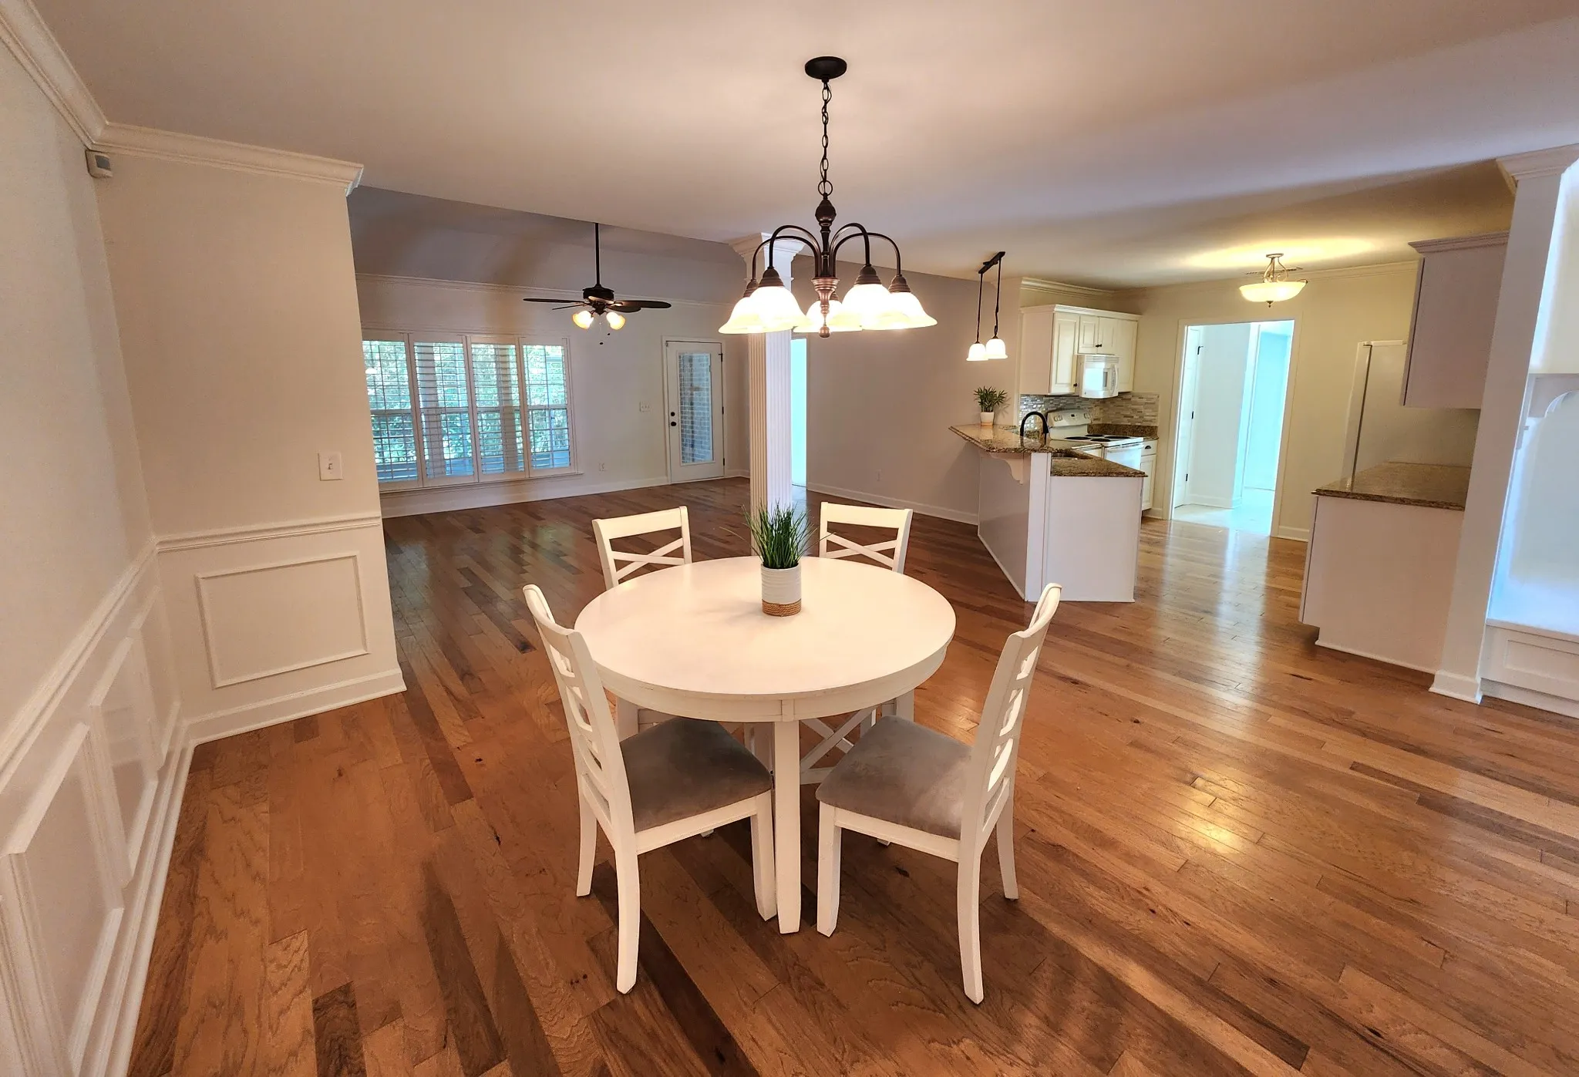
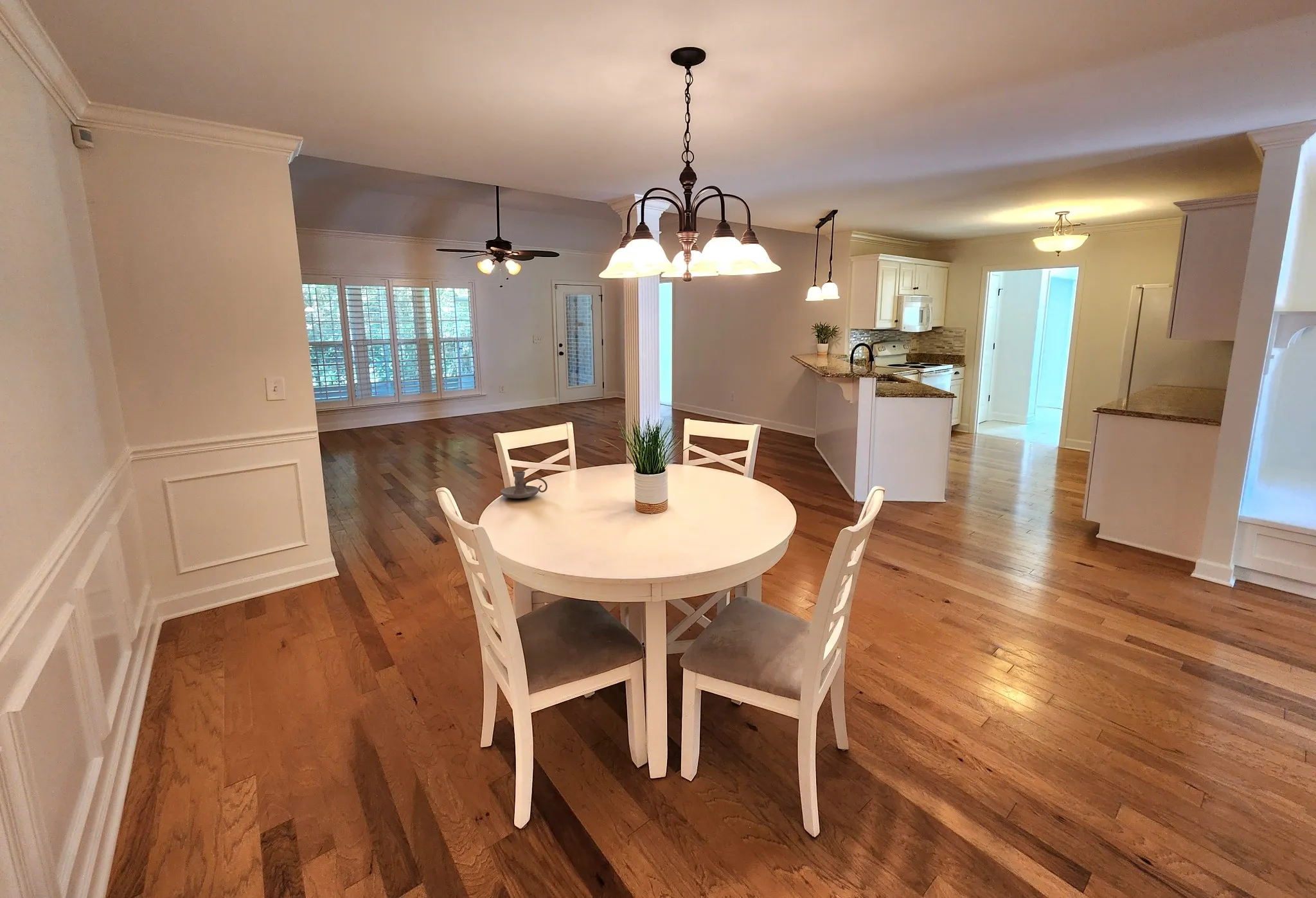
+ candle holder (524, 484)
